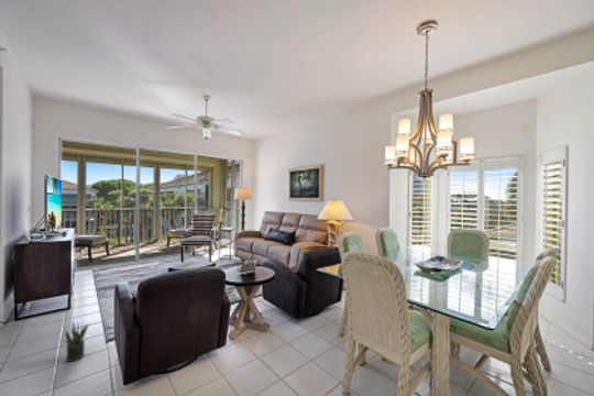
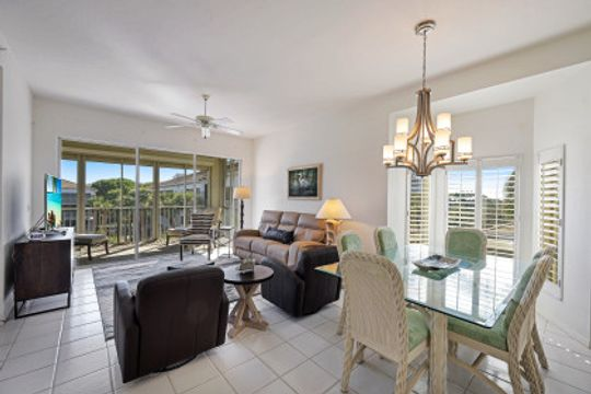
- potted plant (77, 339)
